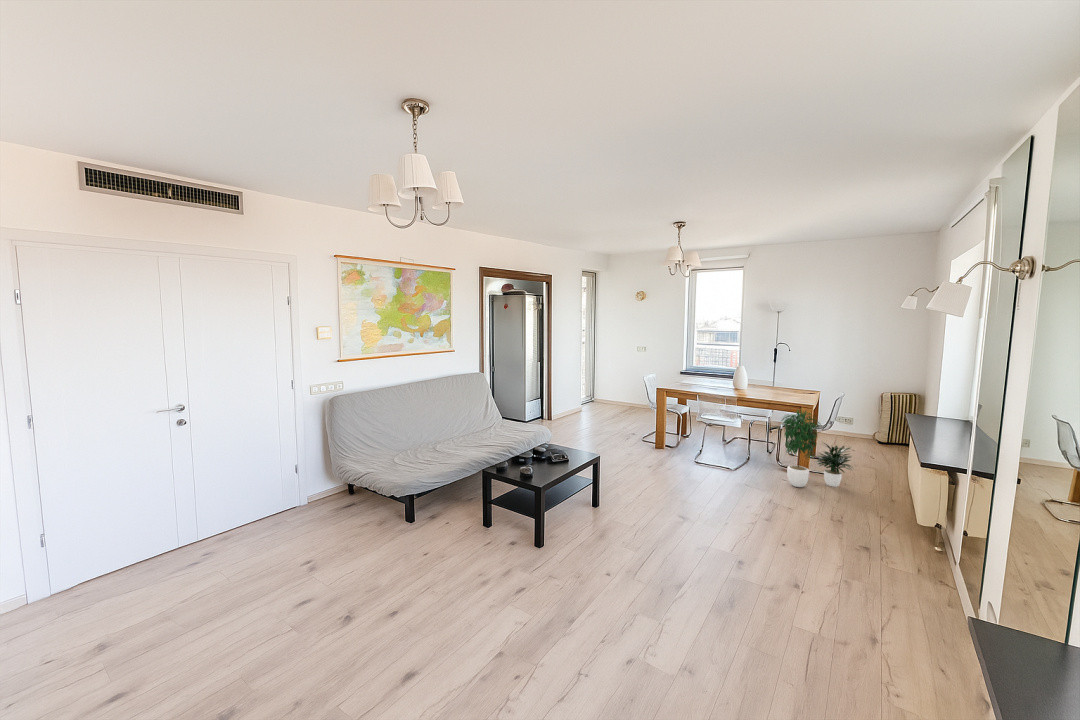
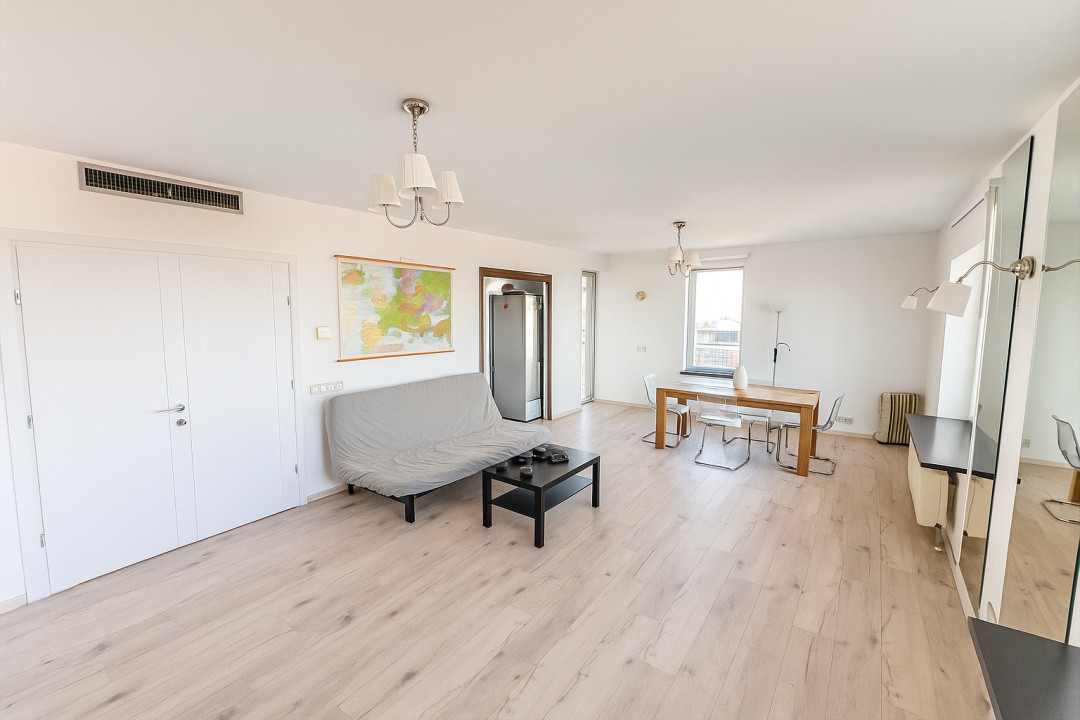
- potted plant (814, 447)
